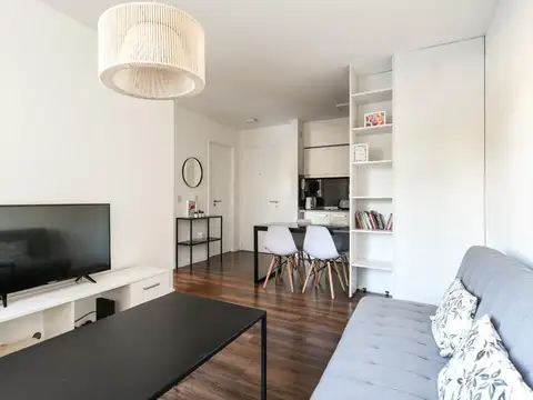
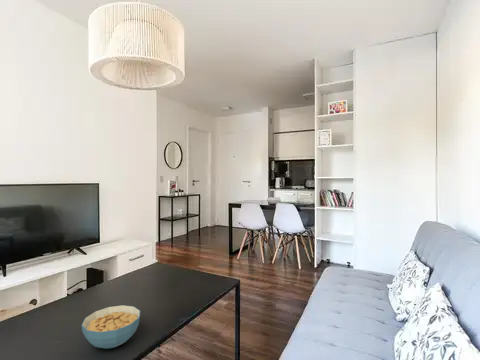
+ cereal bowl (112, 330)
